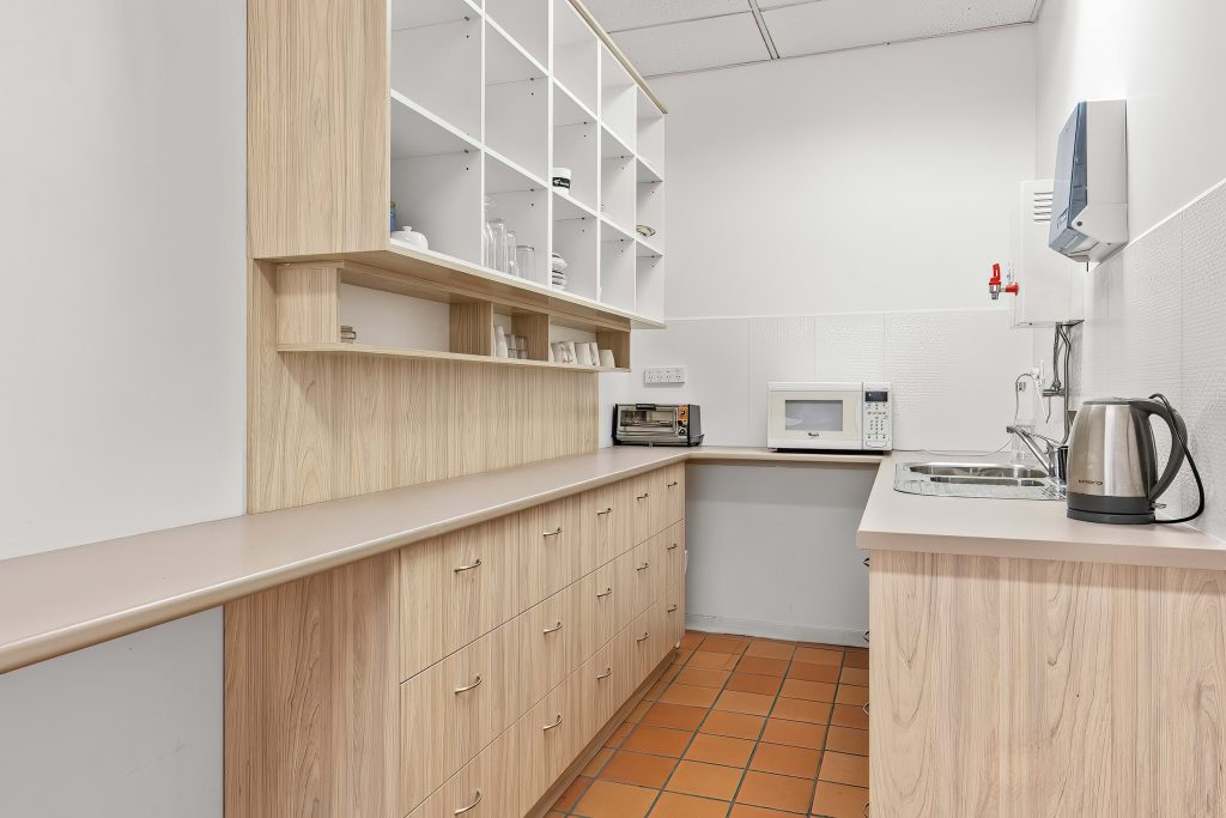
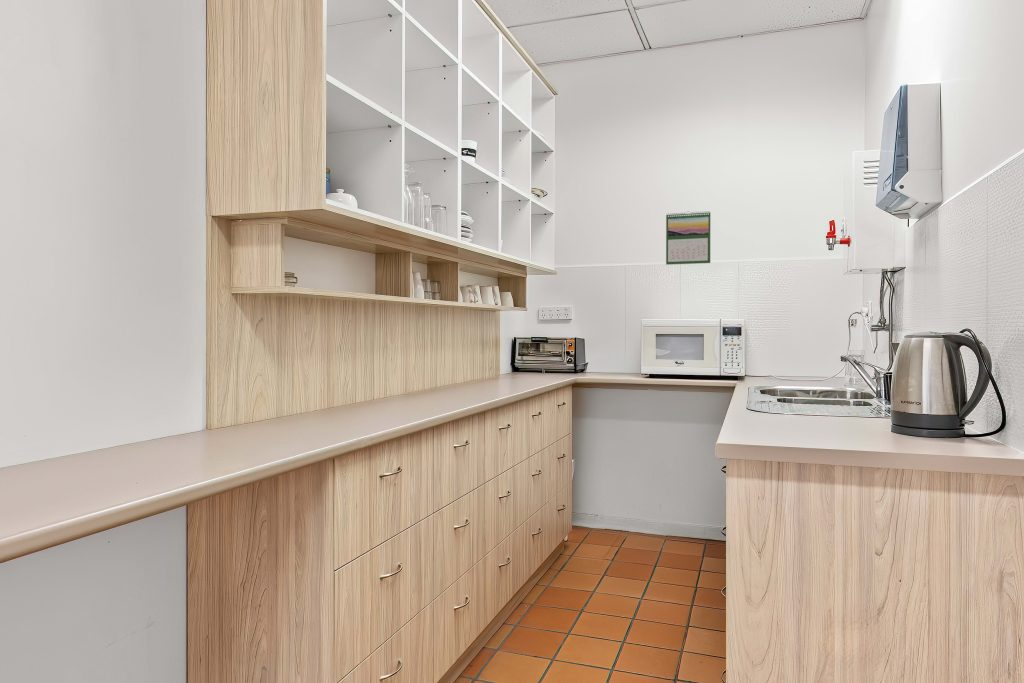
+ calendar (688, 237)
